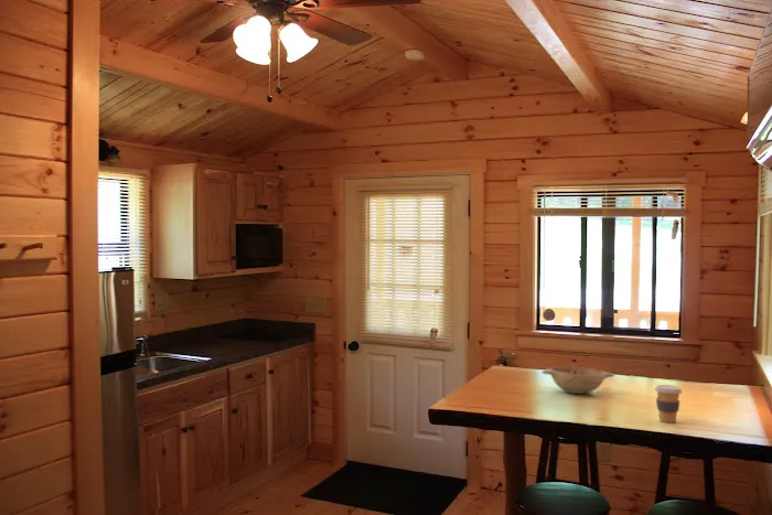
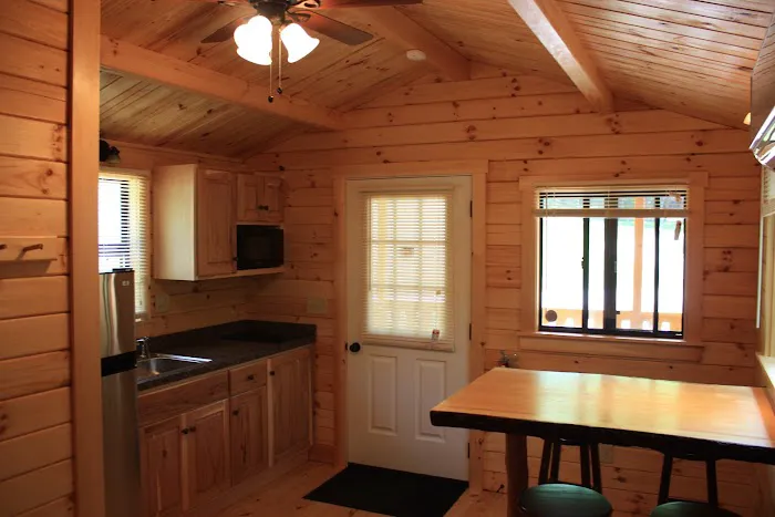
- coffee cup (667, 404)
- decorative bowl (577, 380)
